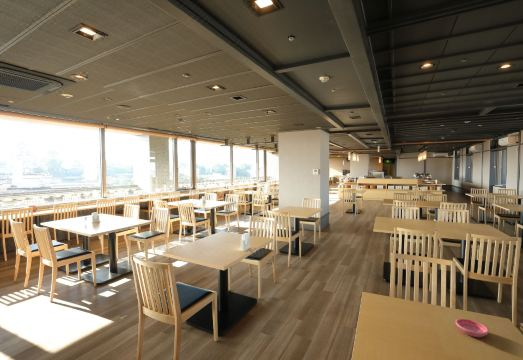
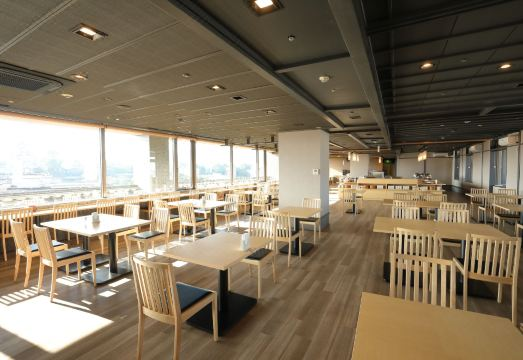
- saucer (471, 328)
